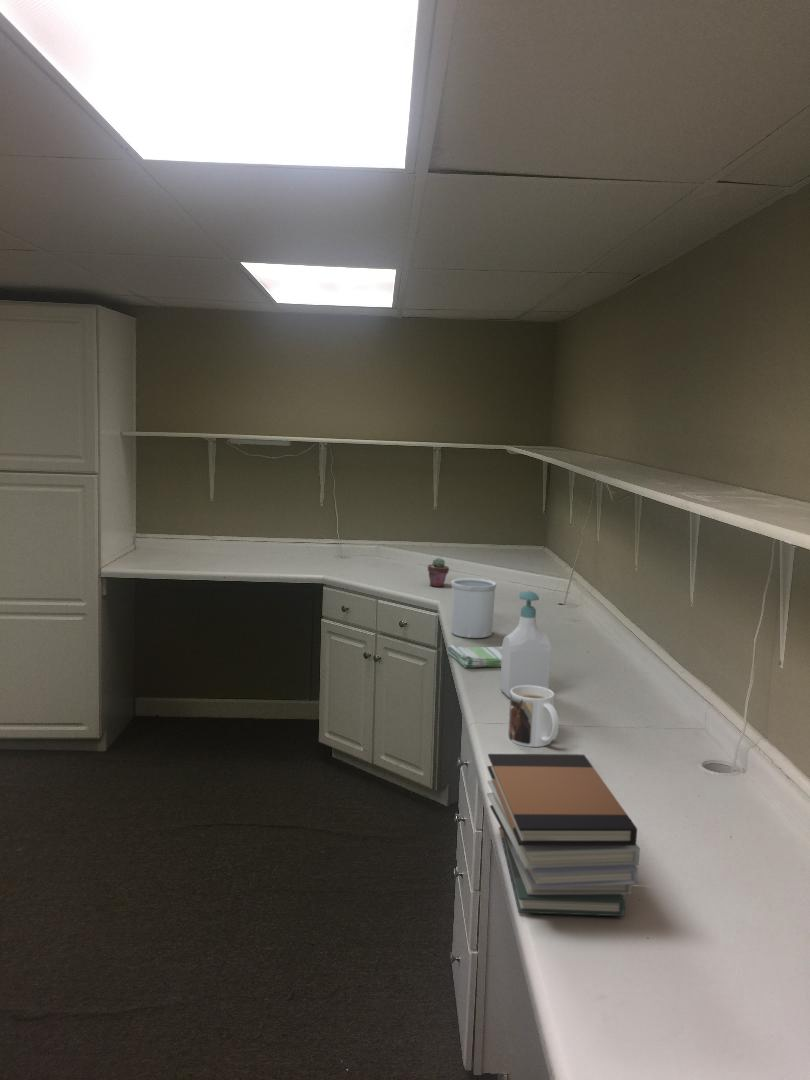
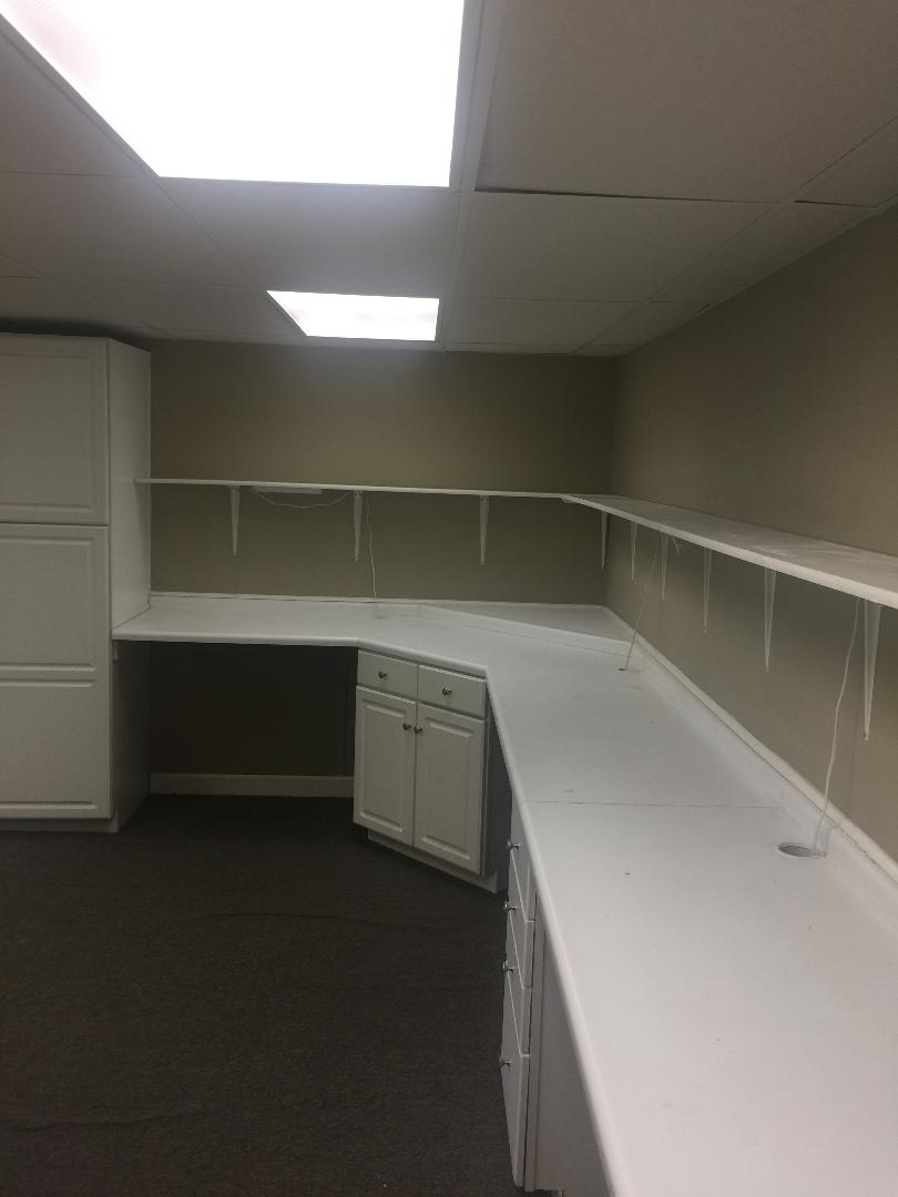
- mug (532, 717)
- potted succulent (438, 571)
- utensil holder (472, 607)
- soap bottle (525, 642)
- book stack (556, 829)
- dish towel (491, 653)
